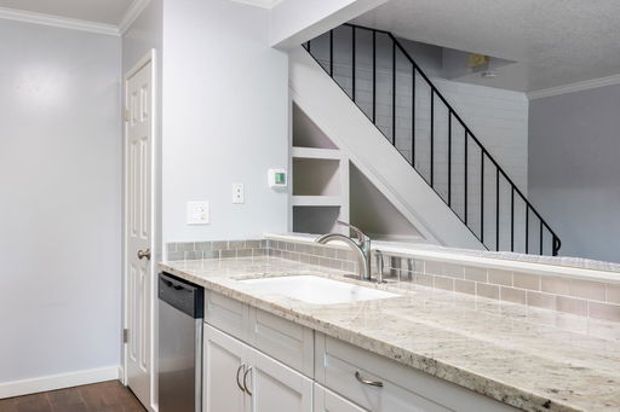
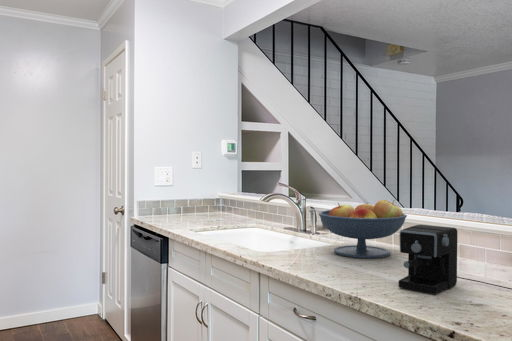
+ coffee maker (456, 261)
+ fruit bowl (361, 226)
